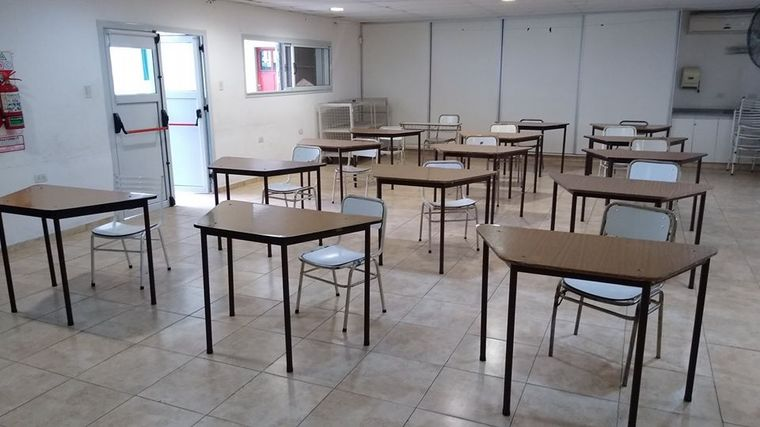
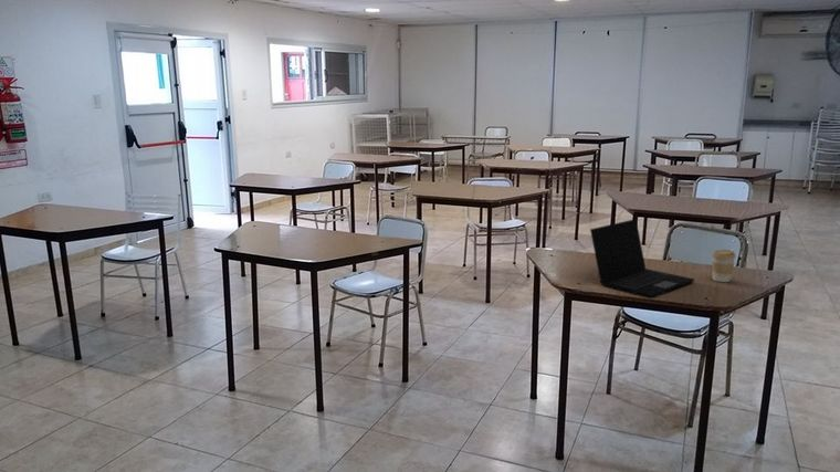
+ coffee cup (722, 265)
+ laptop (642, 255)
